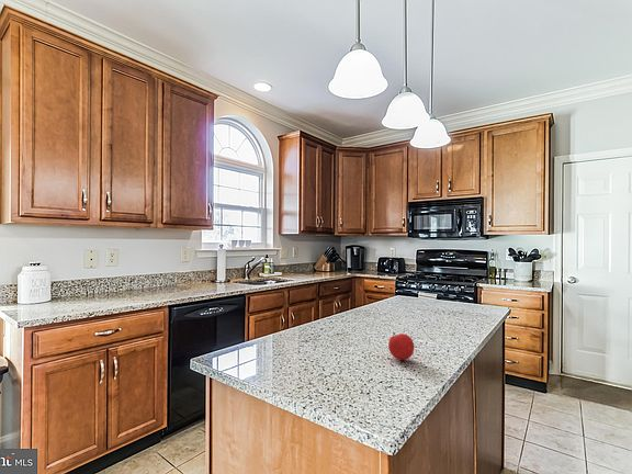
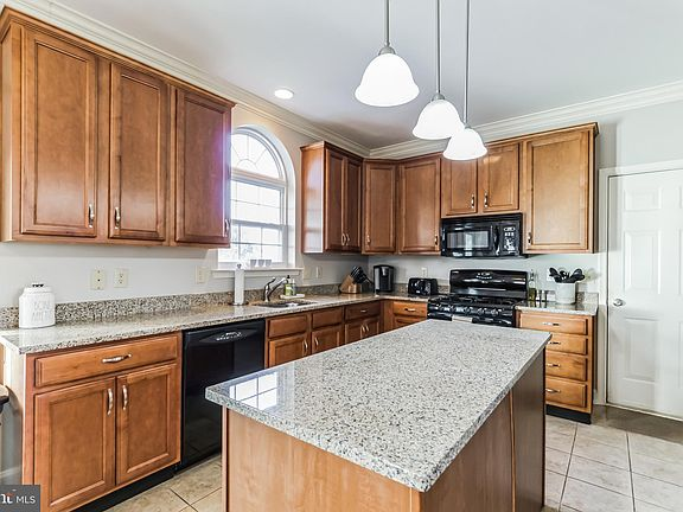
- fruit (400, 346)
